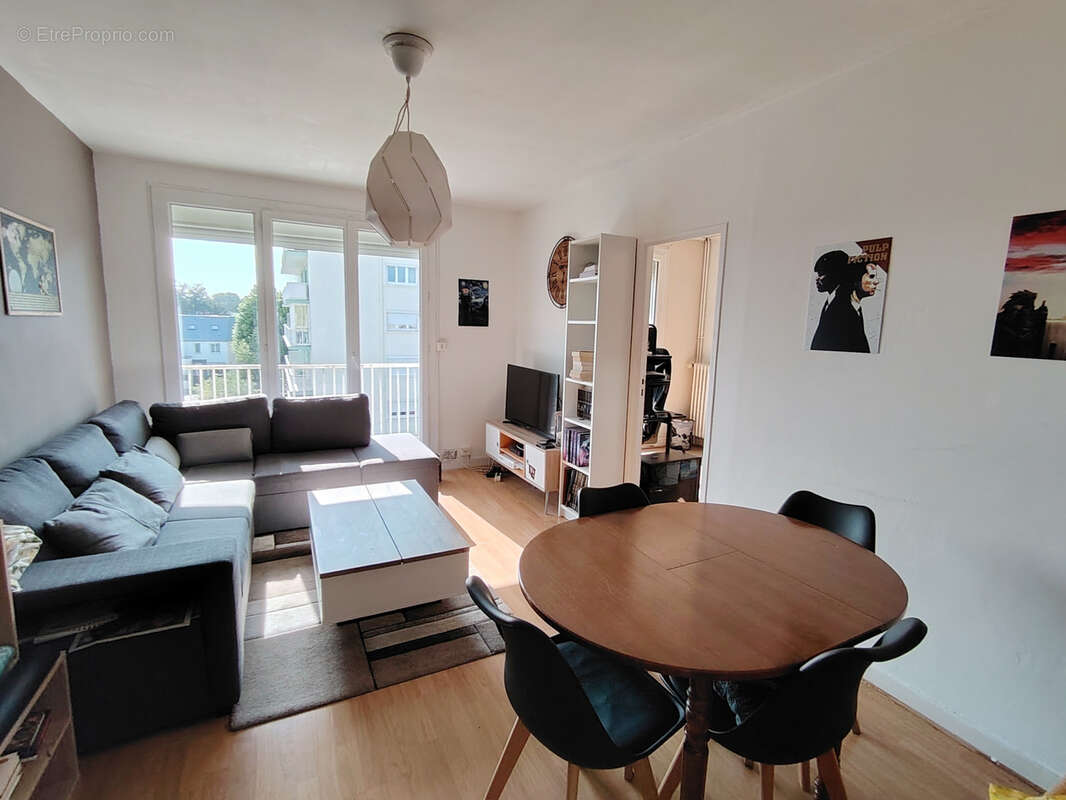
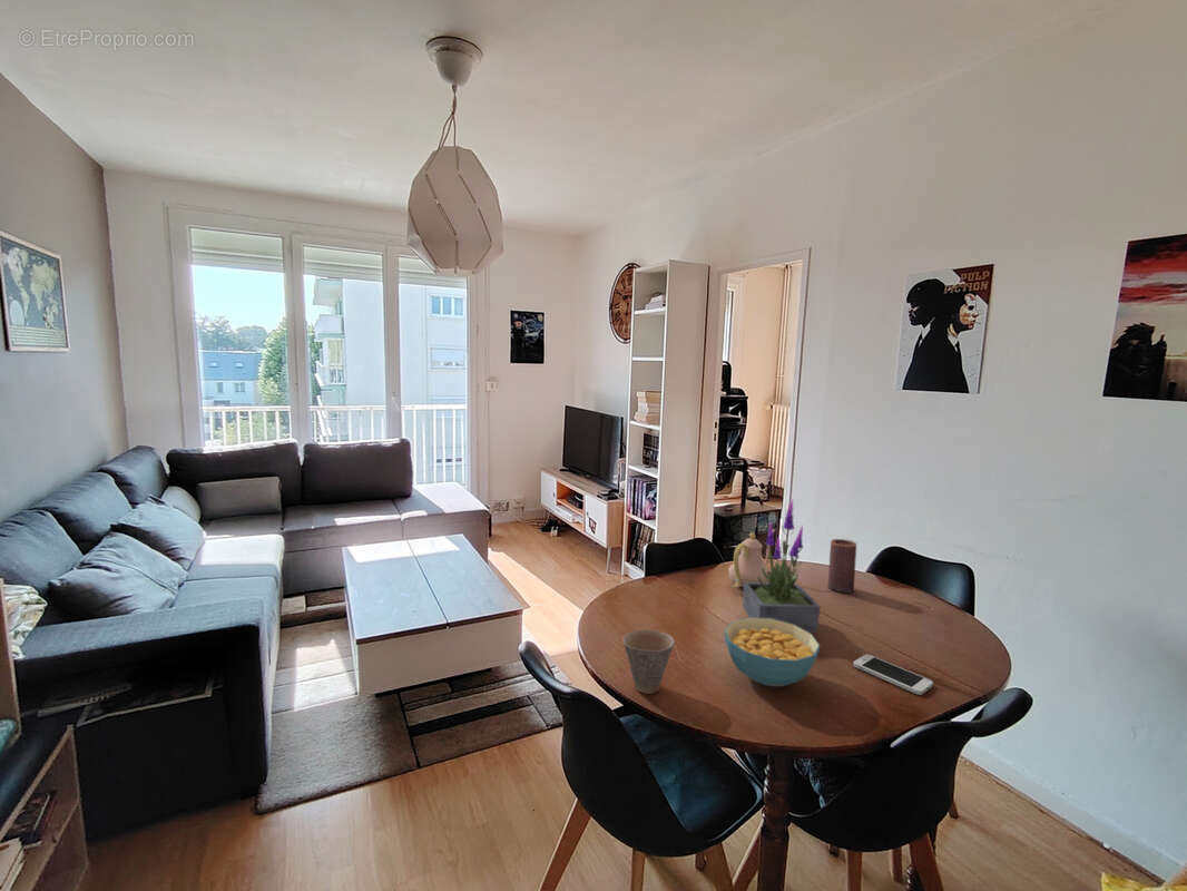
+ cereal bowl (768, 658)
+ teapot (755, 557)
+ candle (842, 565)
+ potted plant (782, 562)
+ smartphone (891, 673)
+ cup (647, 663)
